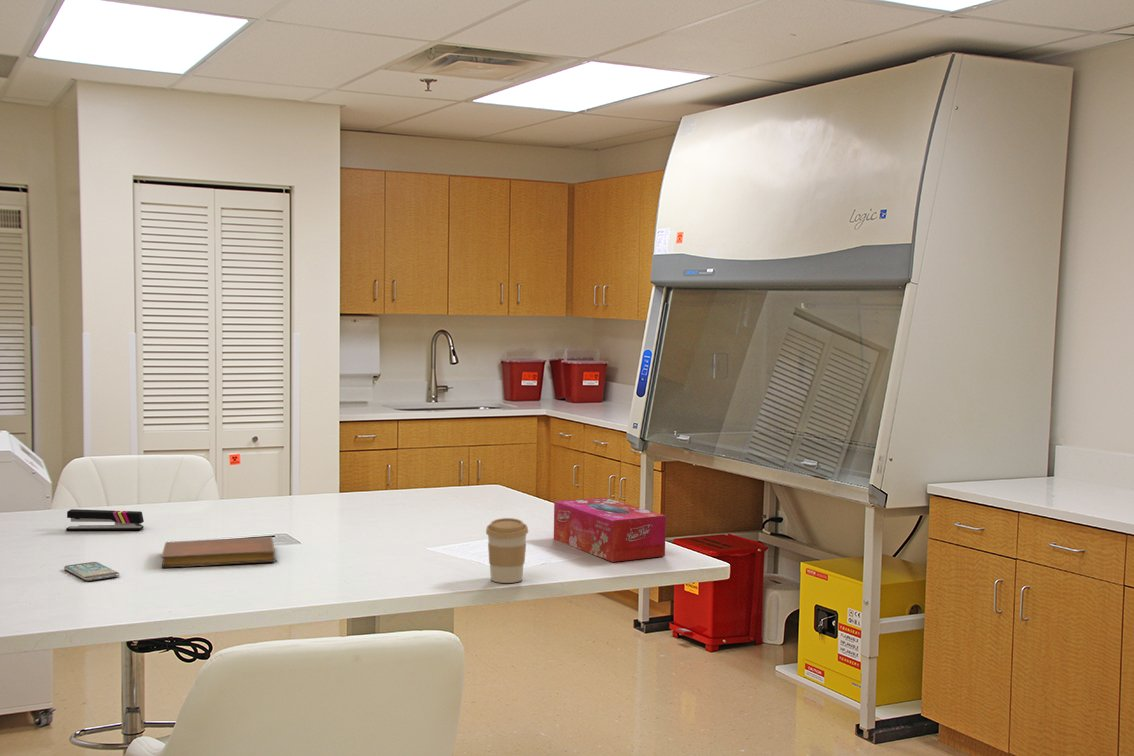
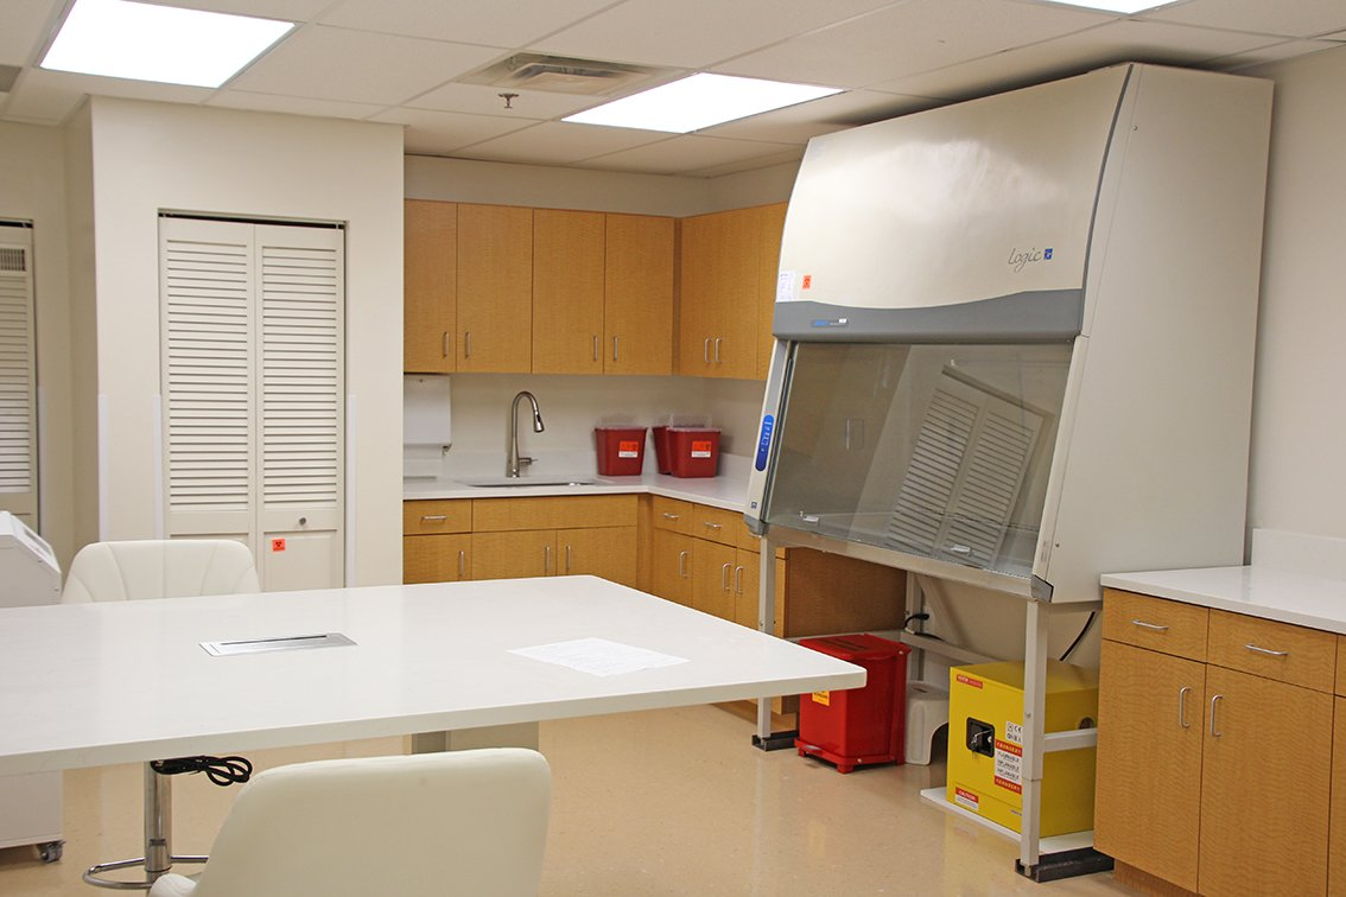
- coffee cup (506, 550)
- notebook (219, 551)
- stapler (105, 519)
- tissue box (607, 527)
- smartphone (91, 570)
